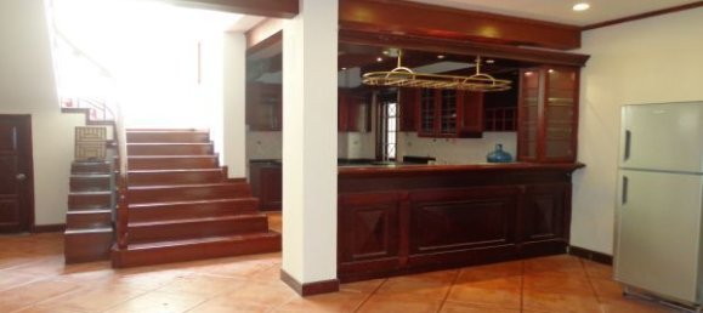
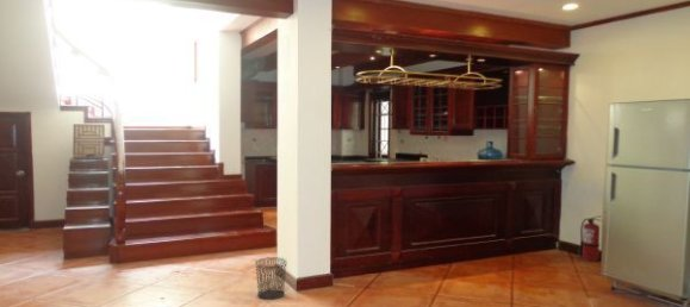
+ waste bin (271, 277)
+ fire extinguisher (590, 236)
